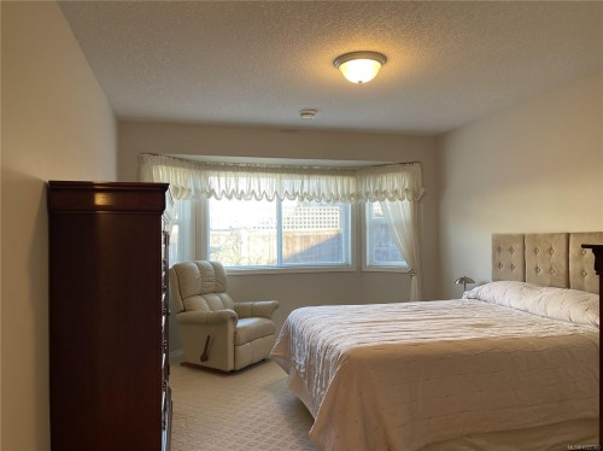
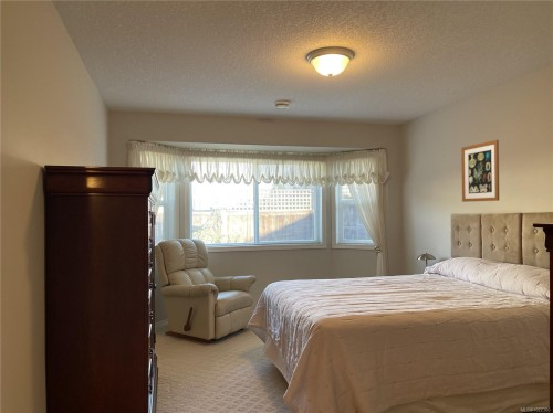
+ wall art (479, 172)
